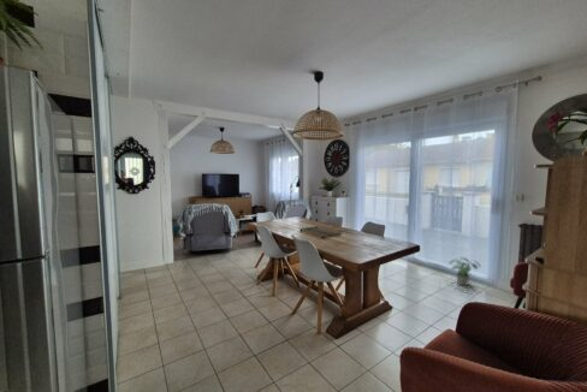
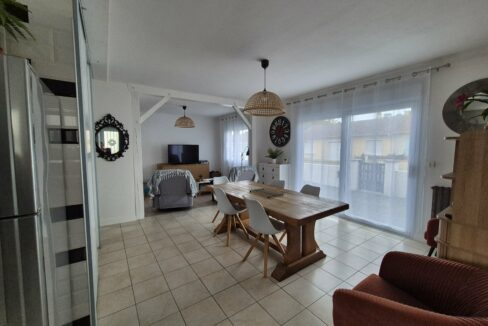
- potted plant (462, 271)
